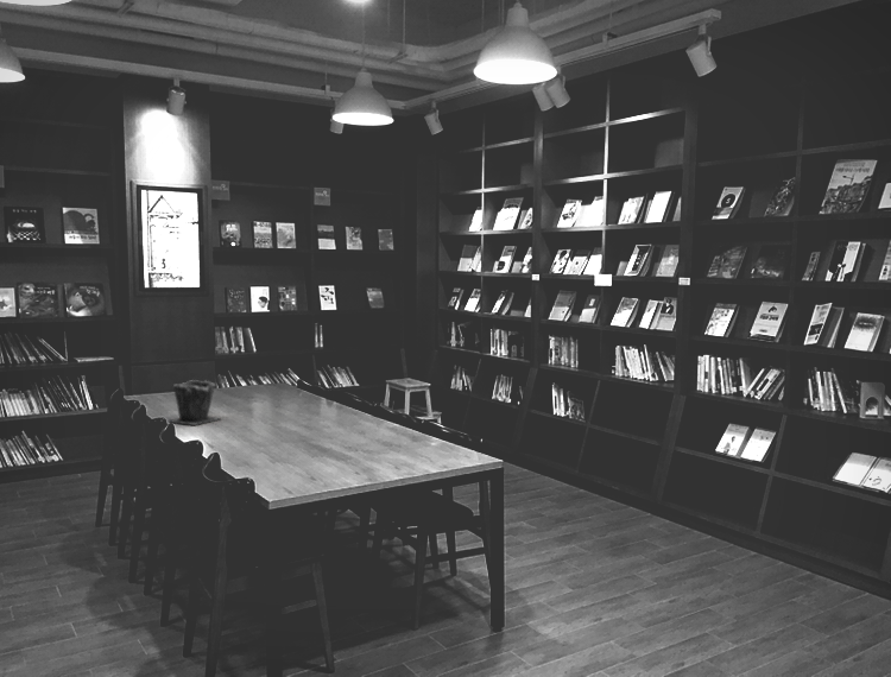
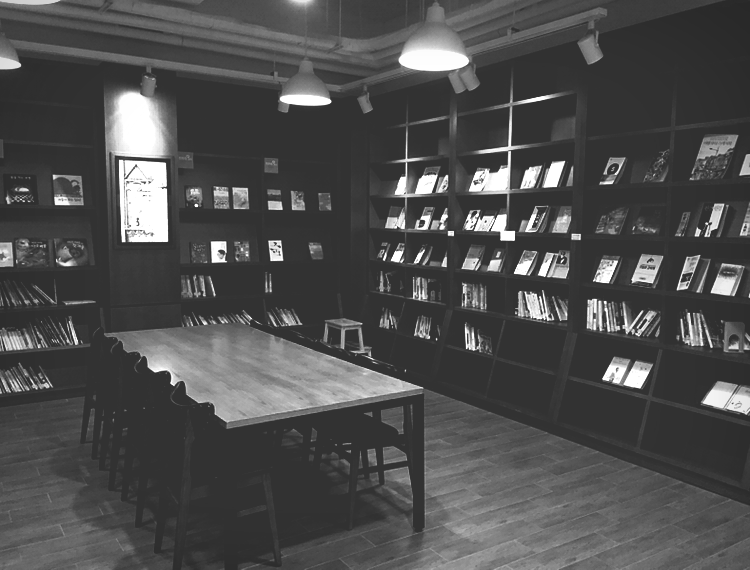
- plant pot (195, 401)
